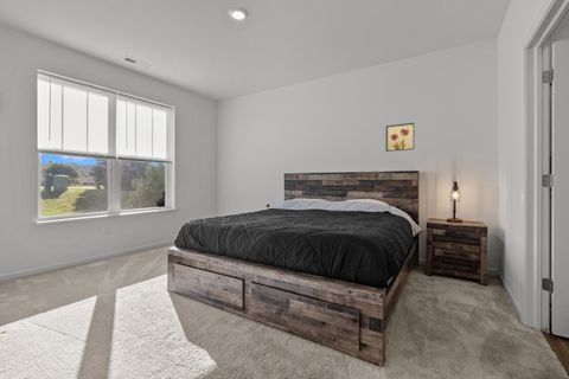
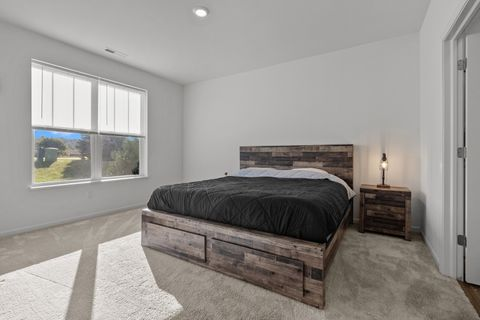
- wall art (399, 137)
